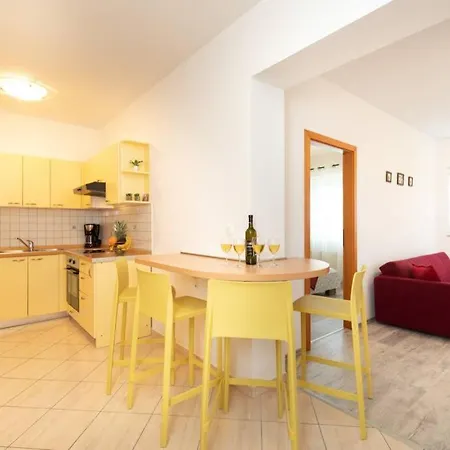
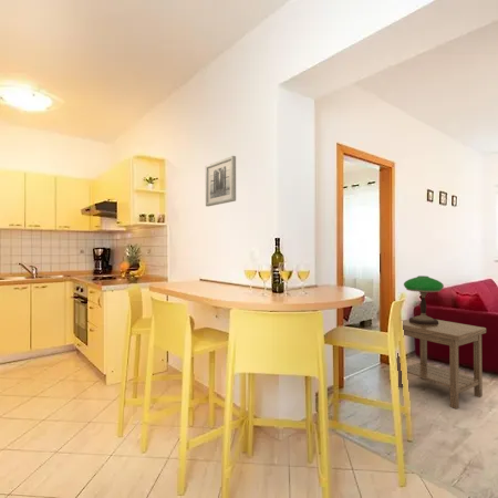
+ side table (435, 366)
+ table lamp (423, 299)
+ wall art (219, 181)
